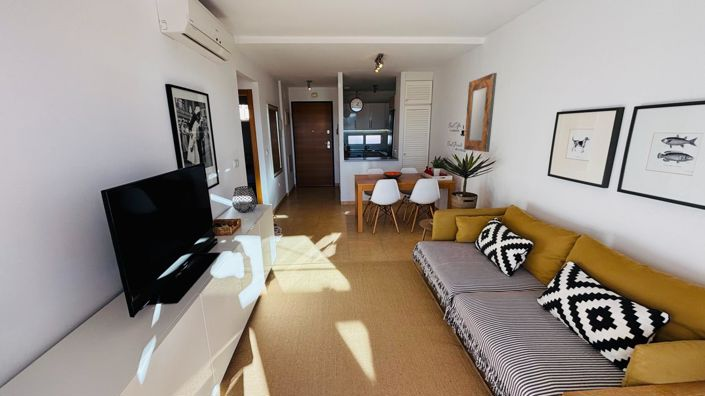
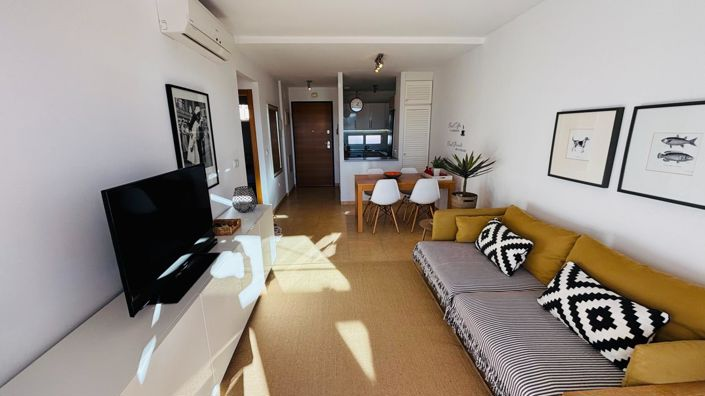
- home mirror (478, 115)
